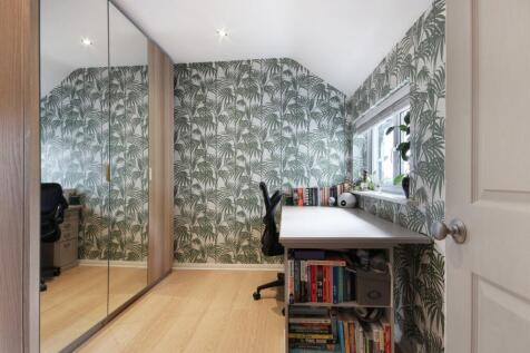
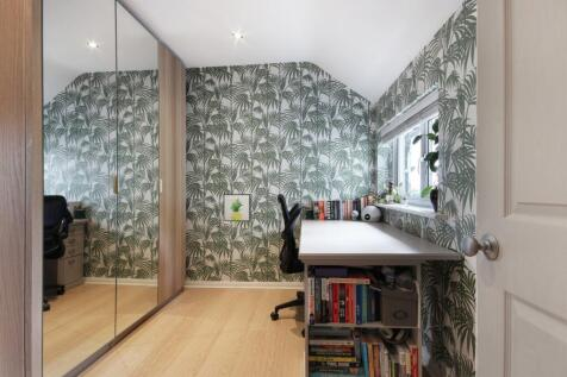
+ wall art (237, 207)
